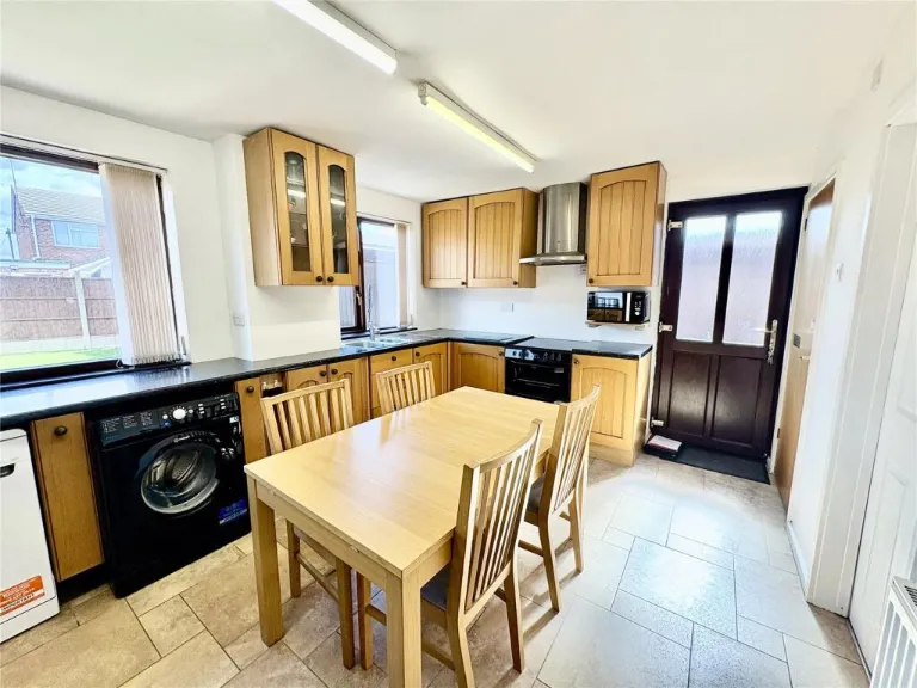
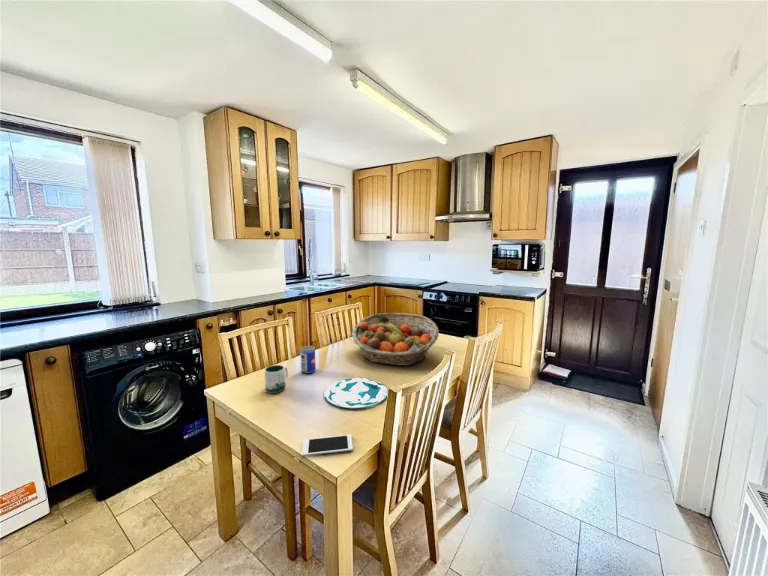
+ plate (356, 388)
+ beer can (308, 359)
+ mug (277, 377)
+ fruit basket (394, 337)
+ cell phone (327, 444)
